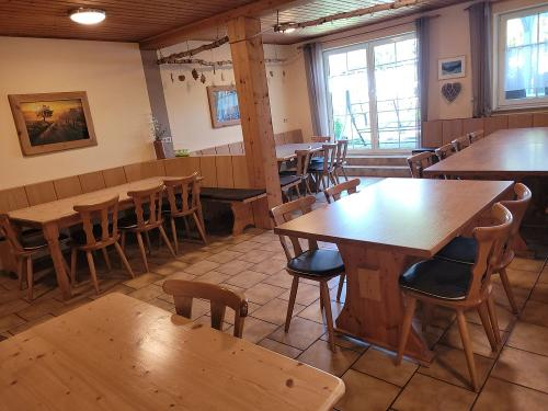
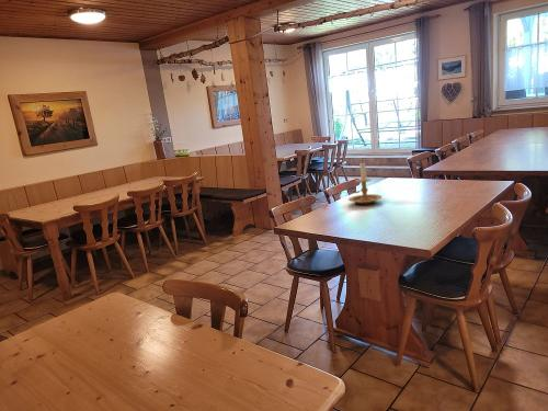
+ candle holder (363, 182)
